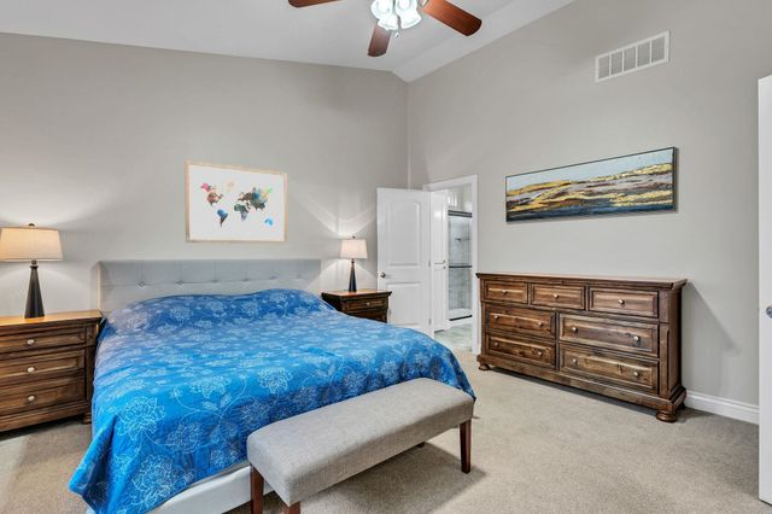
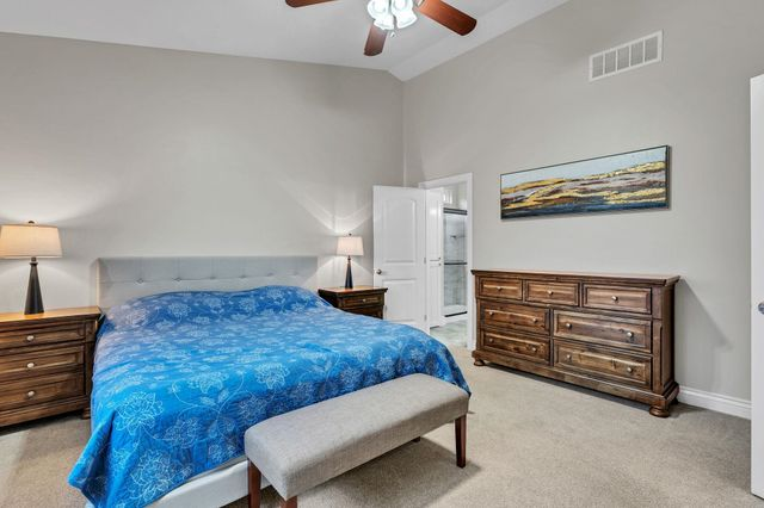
- wall art (239, 205)
